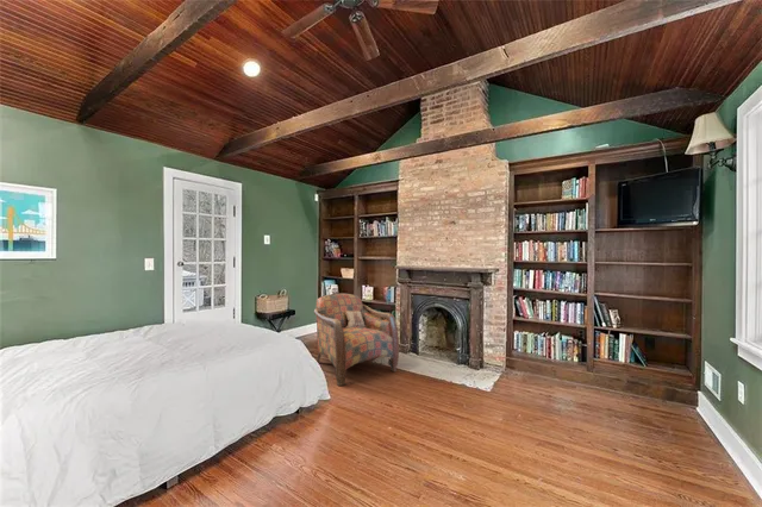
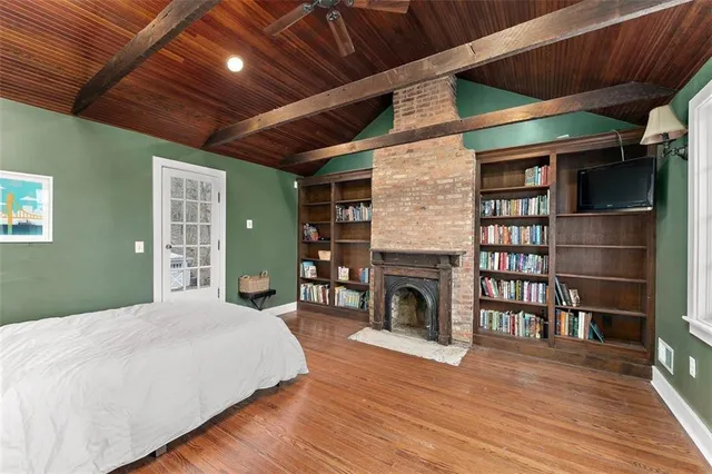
- armchair (350, 331)
